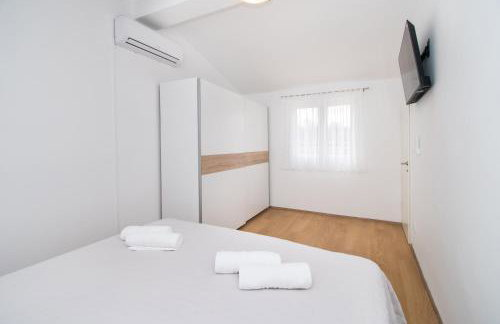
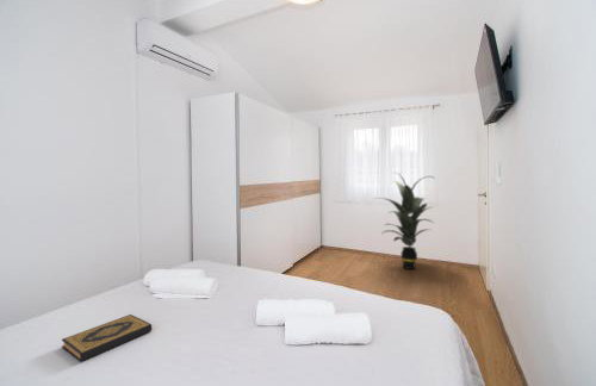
+ hardback book (108, 335)
+ indoor plant (405, 219)
